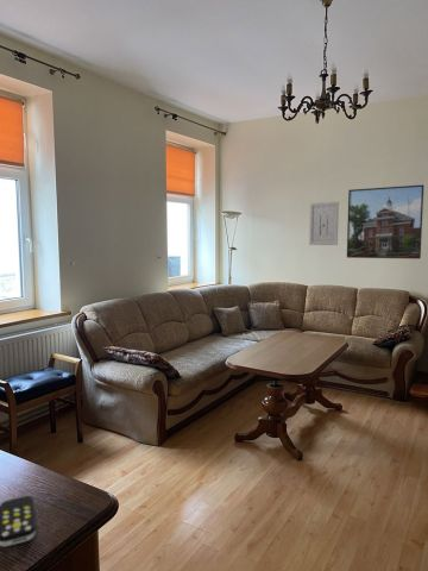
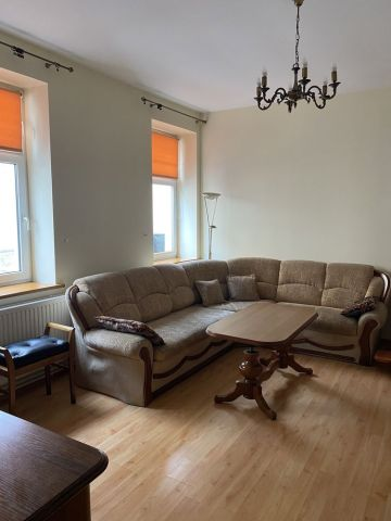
- remote control (17, 519)
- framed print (383, 222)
- wall art (323, 224)
